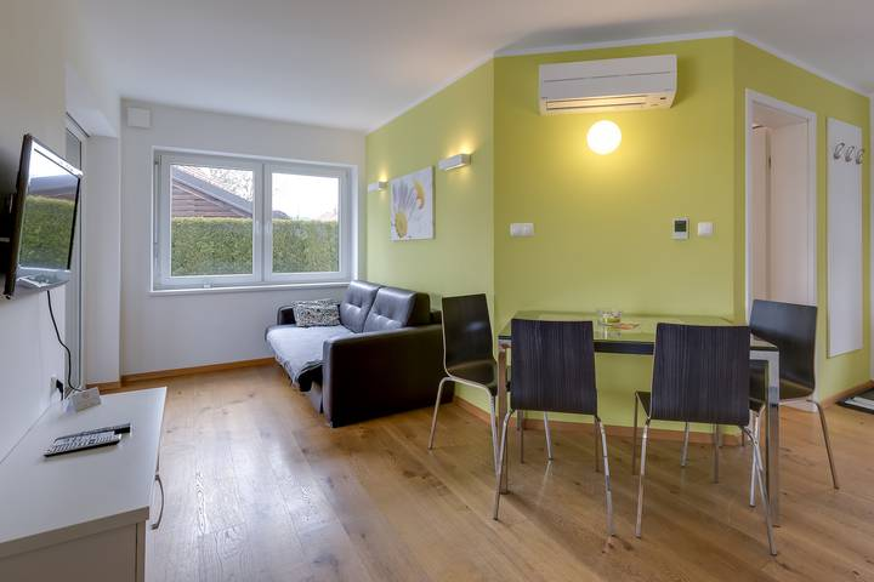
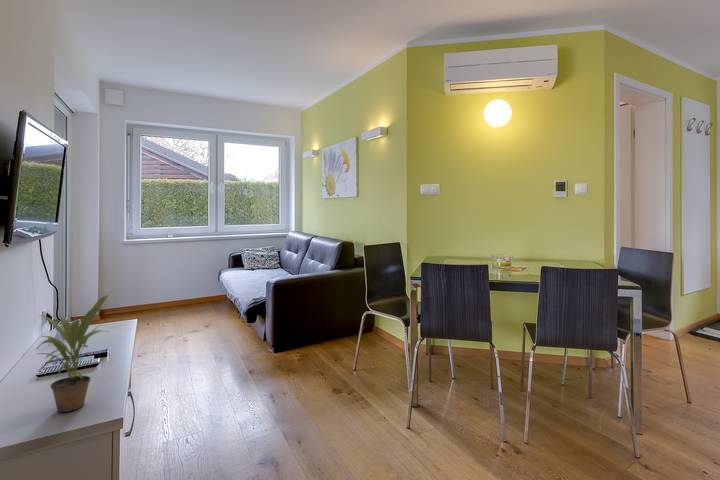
+ potted plant (77, 354)
